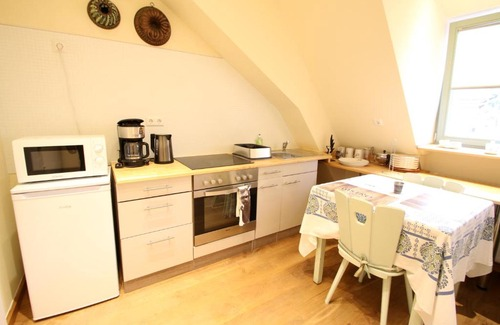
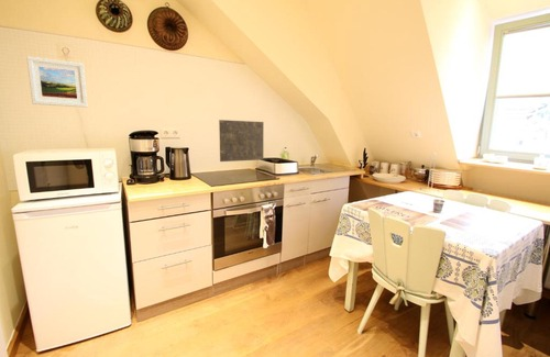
+ tile (243, 141)
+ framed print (58, 82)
